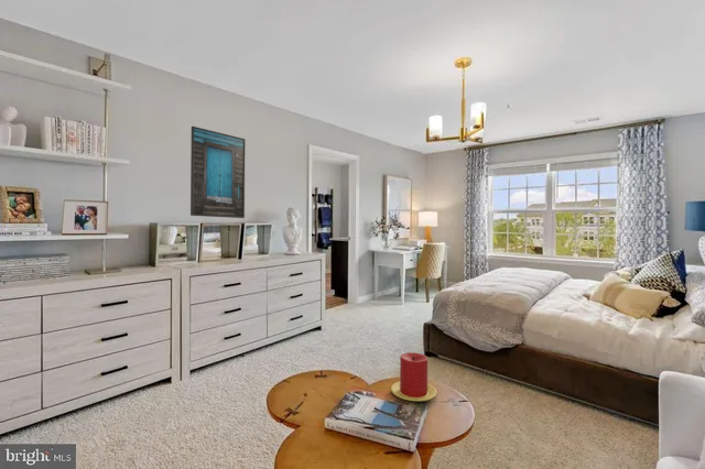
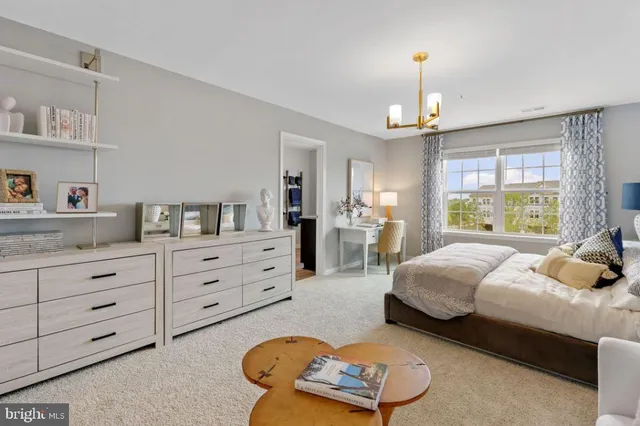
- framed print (219, 174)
- candle (413, 374)
